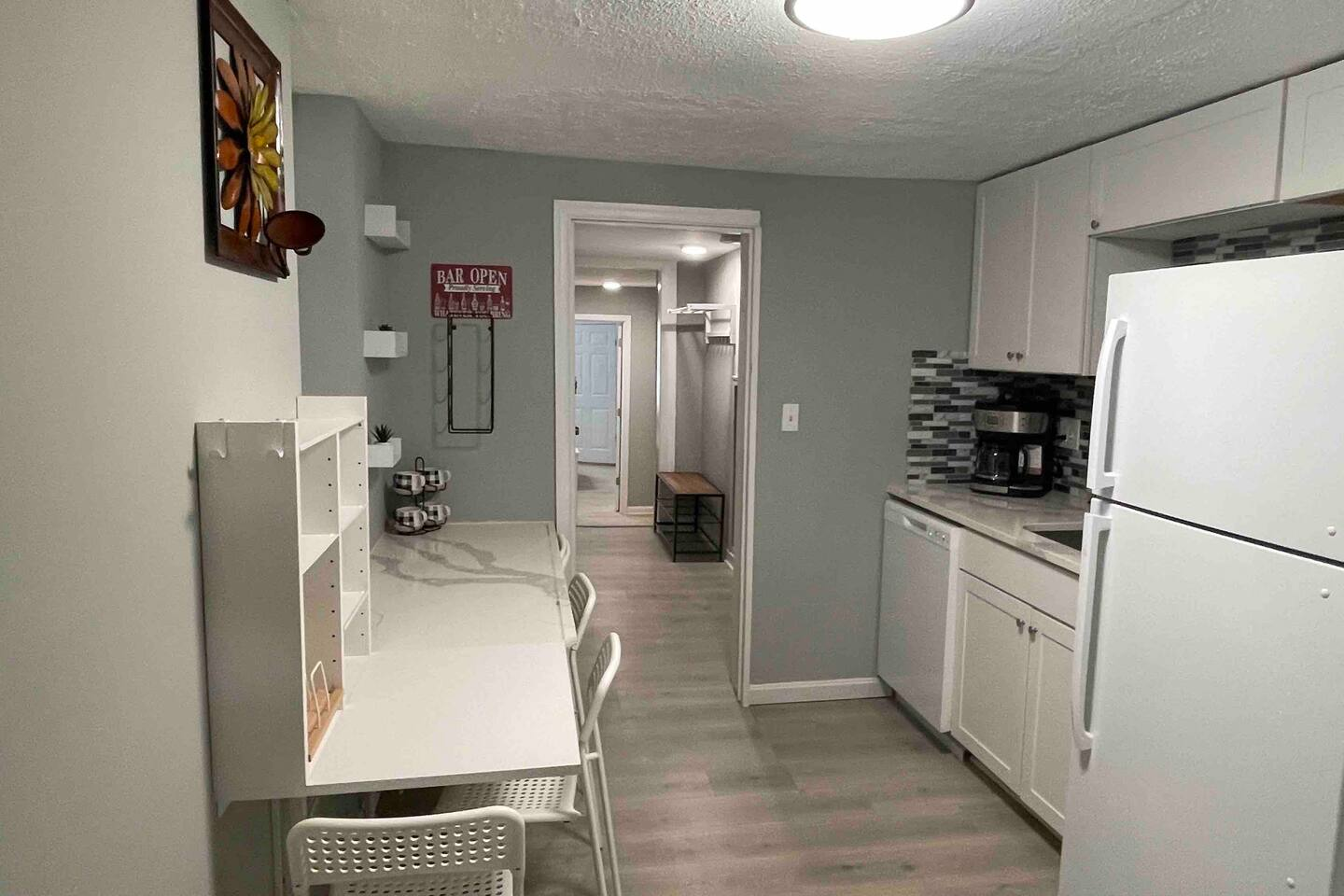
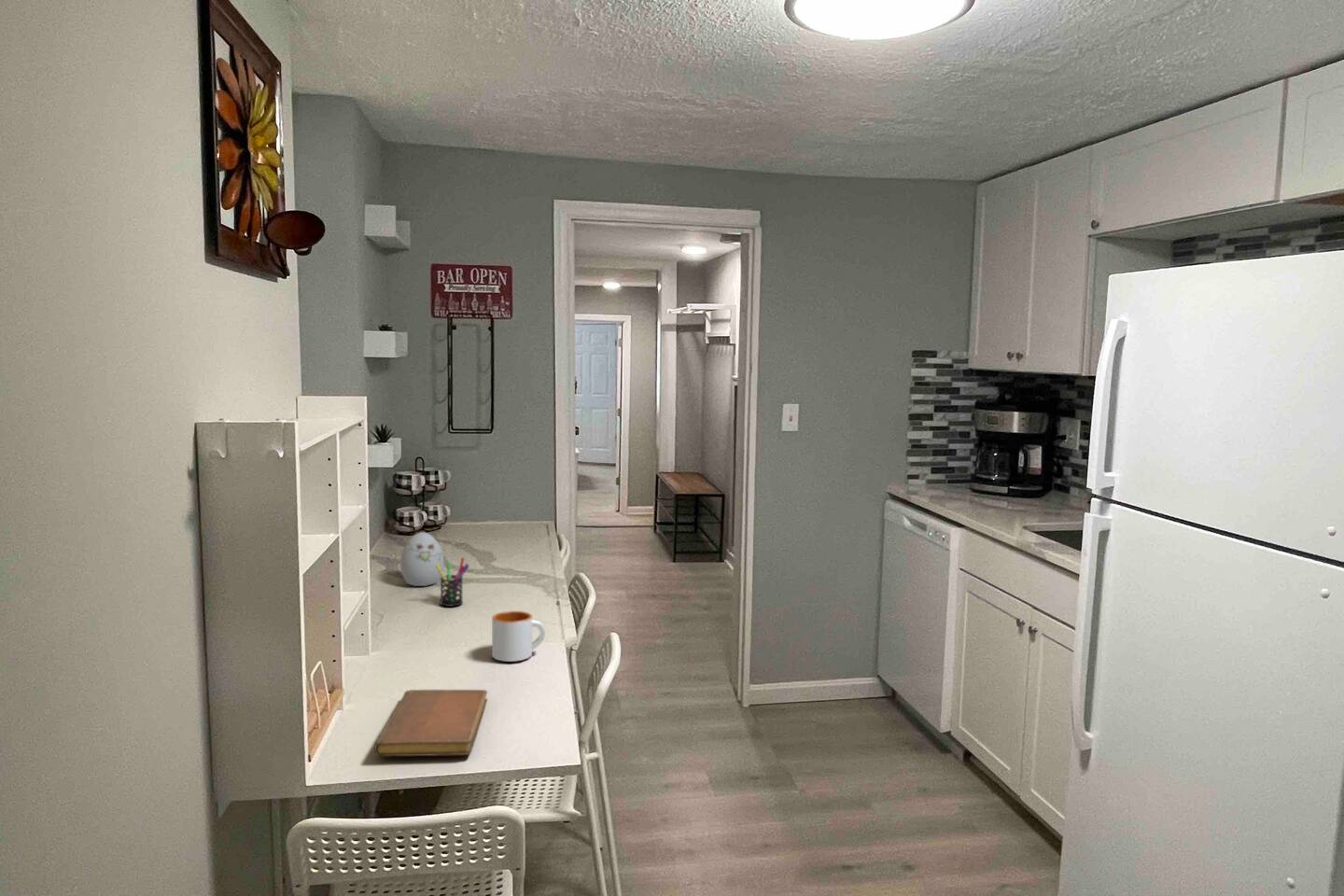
+ mug (518, 636)
+ decorative egg (422, 557)
+ pen holder (452, 580)
+ notebook (435, 720)
